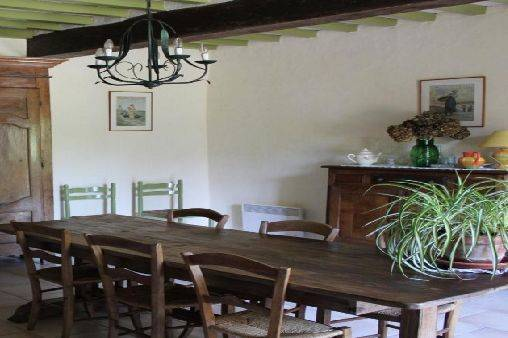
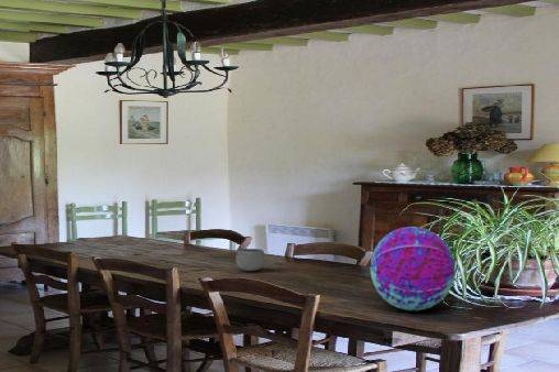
+ bowl (250, 260)
+ decorative ball (413, 269)
